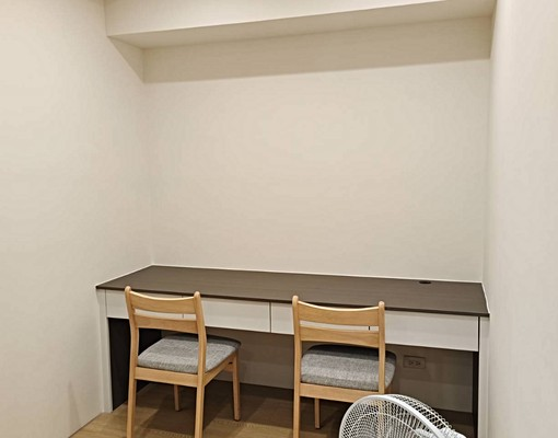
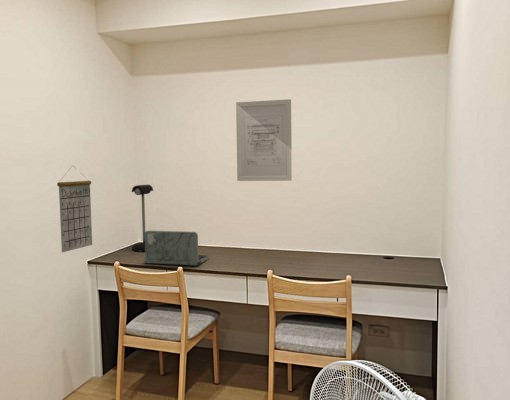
+ laptop (178, 245)
+ calendar (75, 207)
+ wall art (263, 141)
+ mailbox (143, 217)
